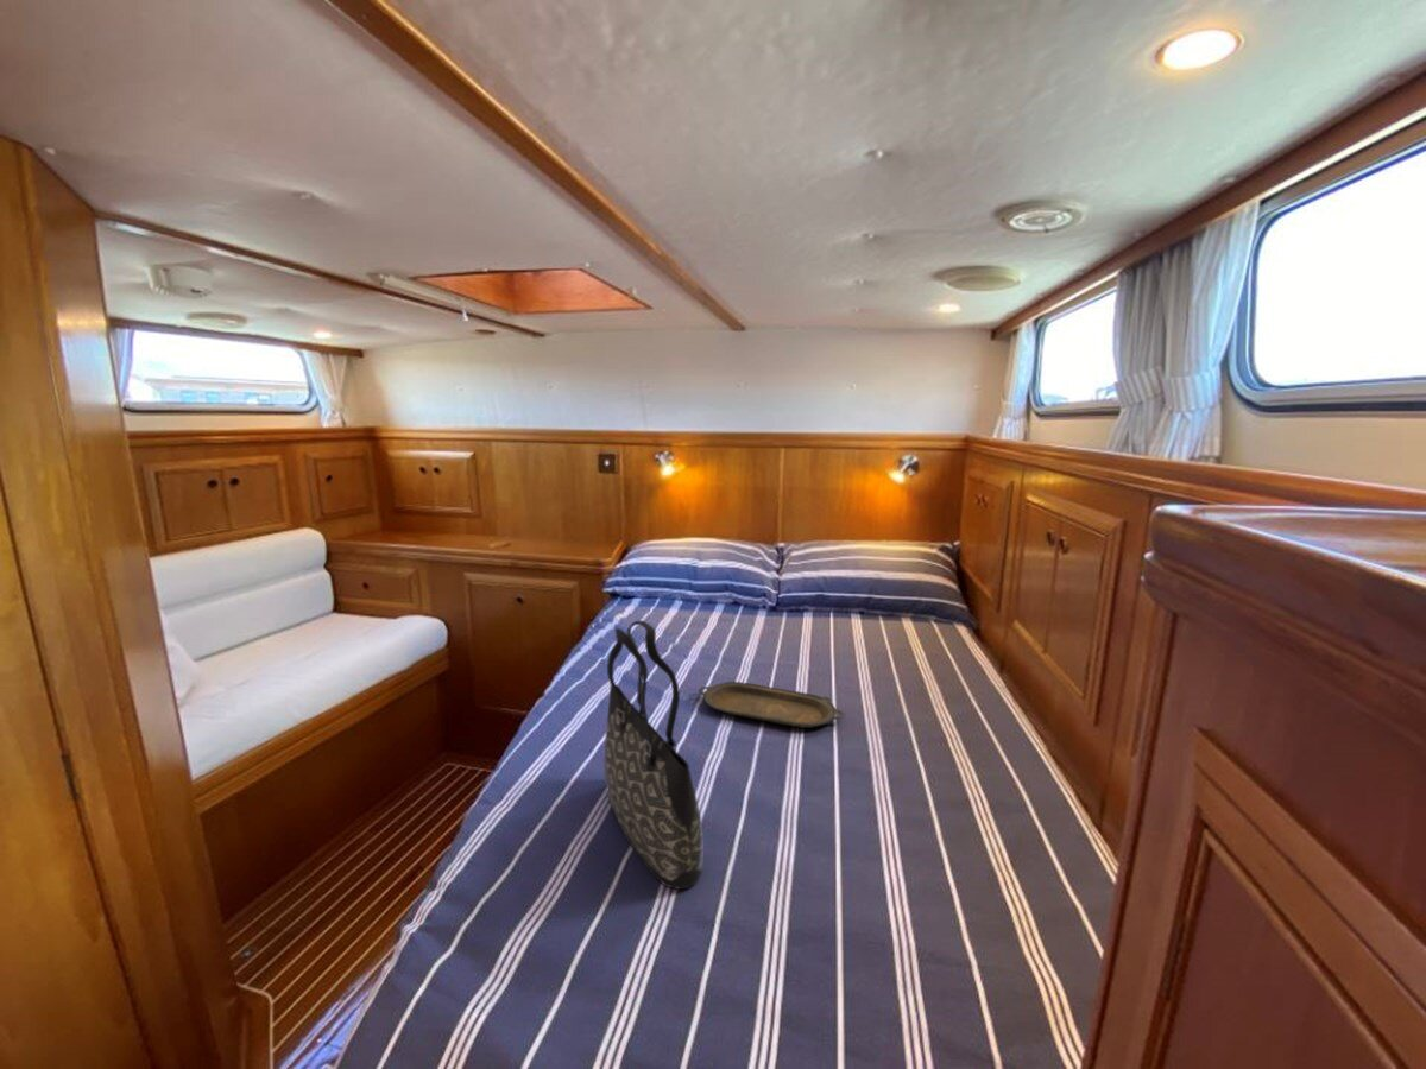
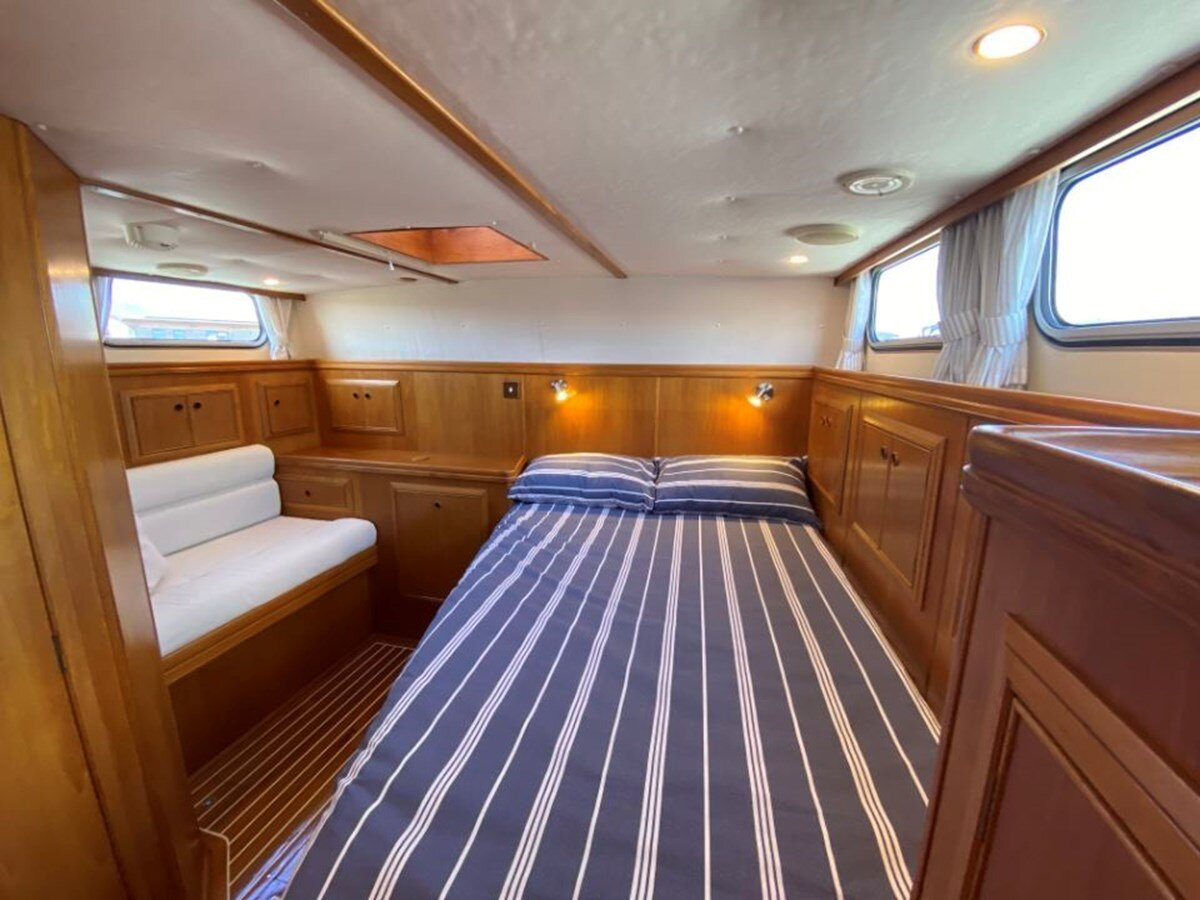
- serving tray (768, 704)
- tote bag (644, 732)
